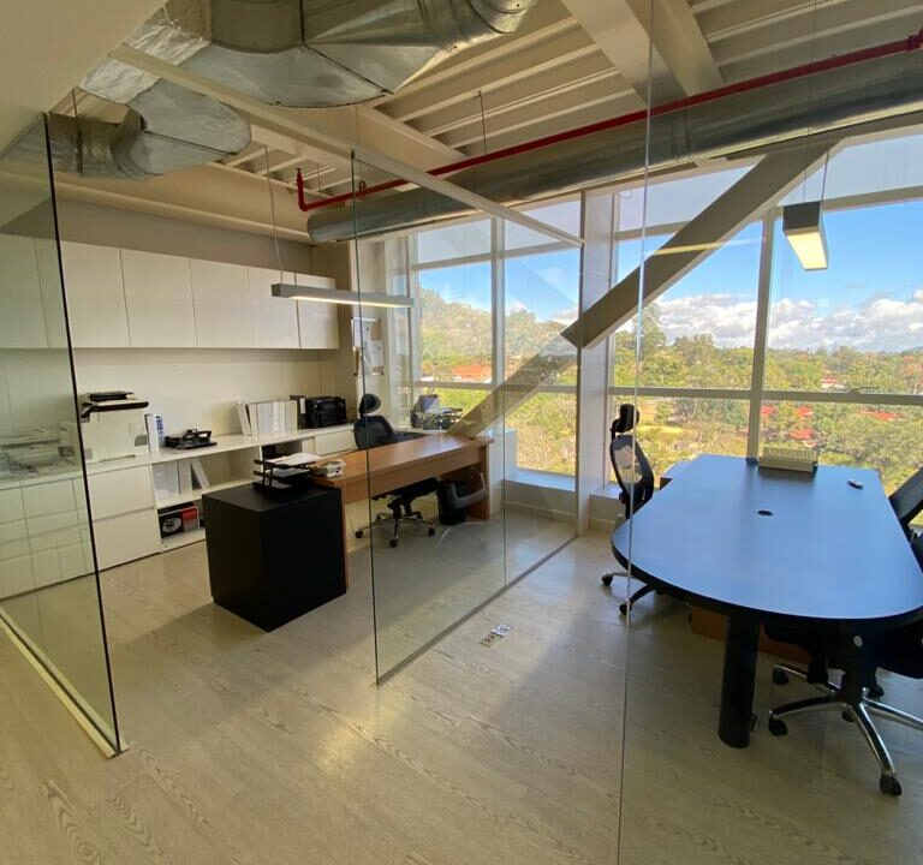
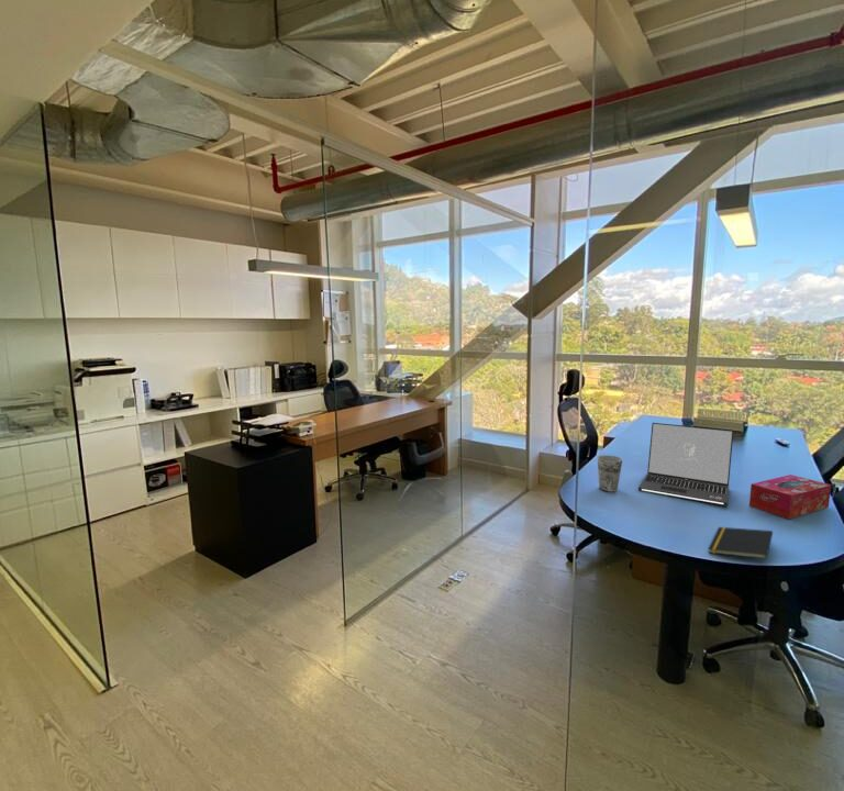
+ notepad (741, 541)
+ laptop (686, 460)
+ cup (609, 474)
+ tissue box (789, 494)
